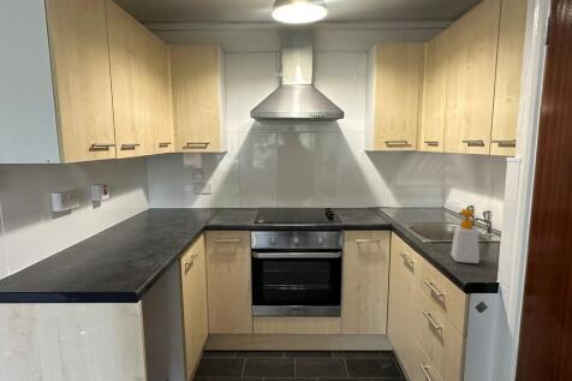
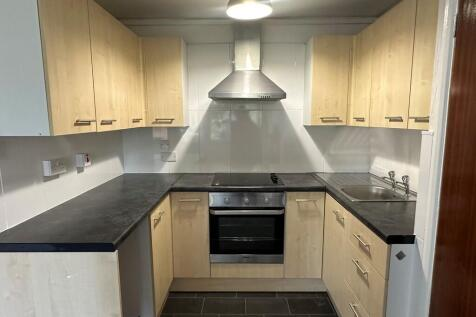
- soap bottle (464, 233)
